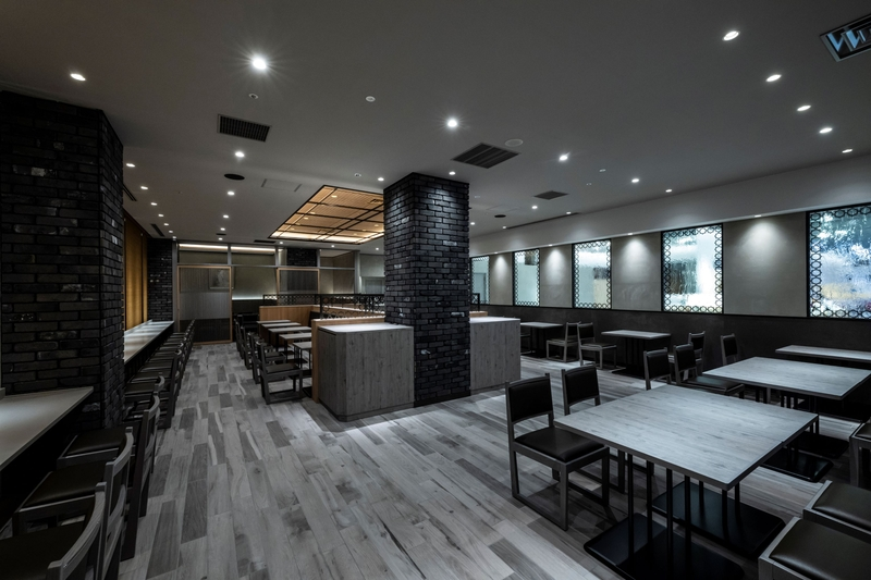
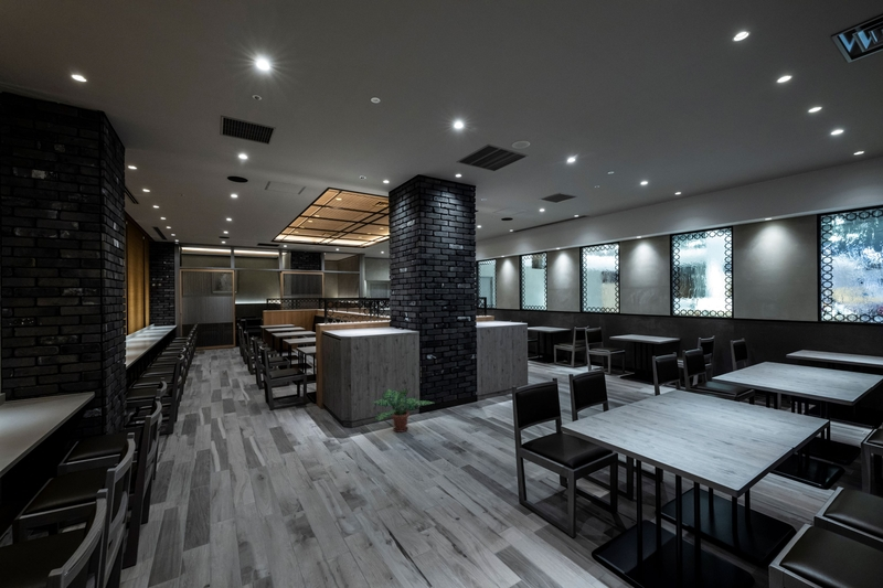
+ potted plant (397, 407)
